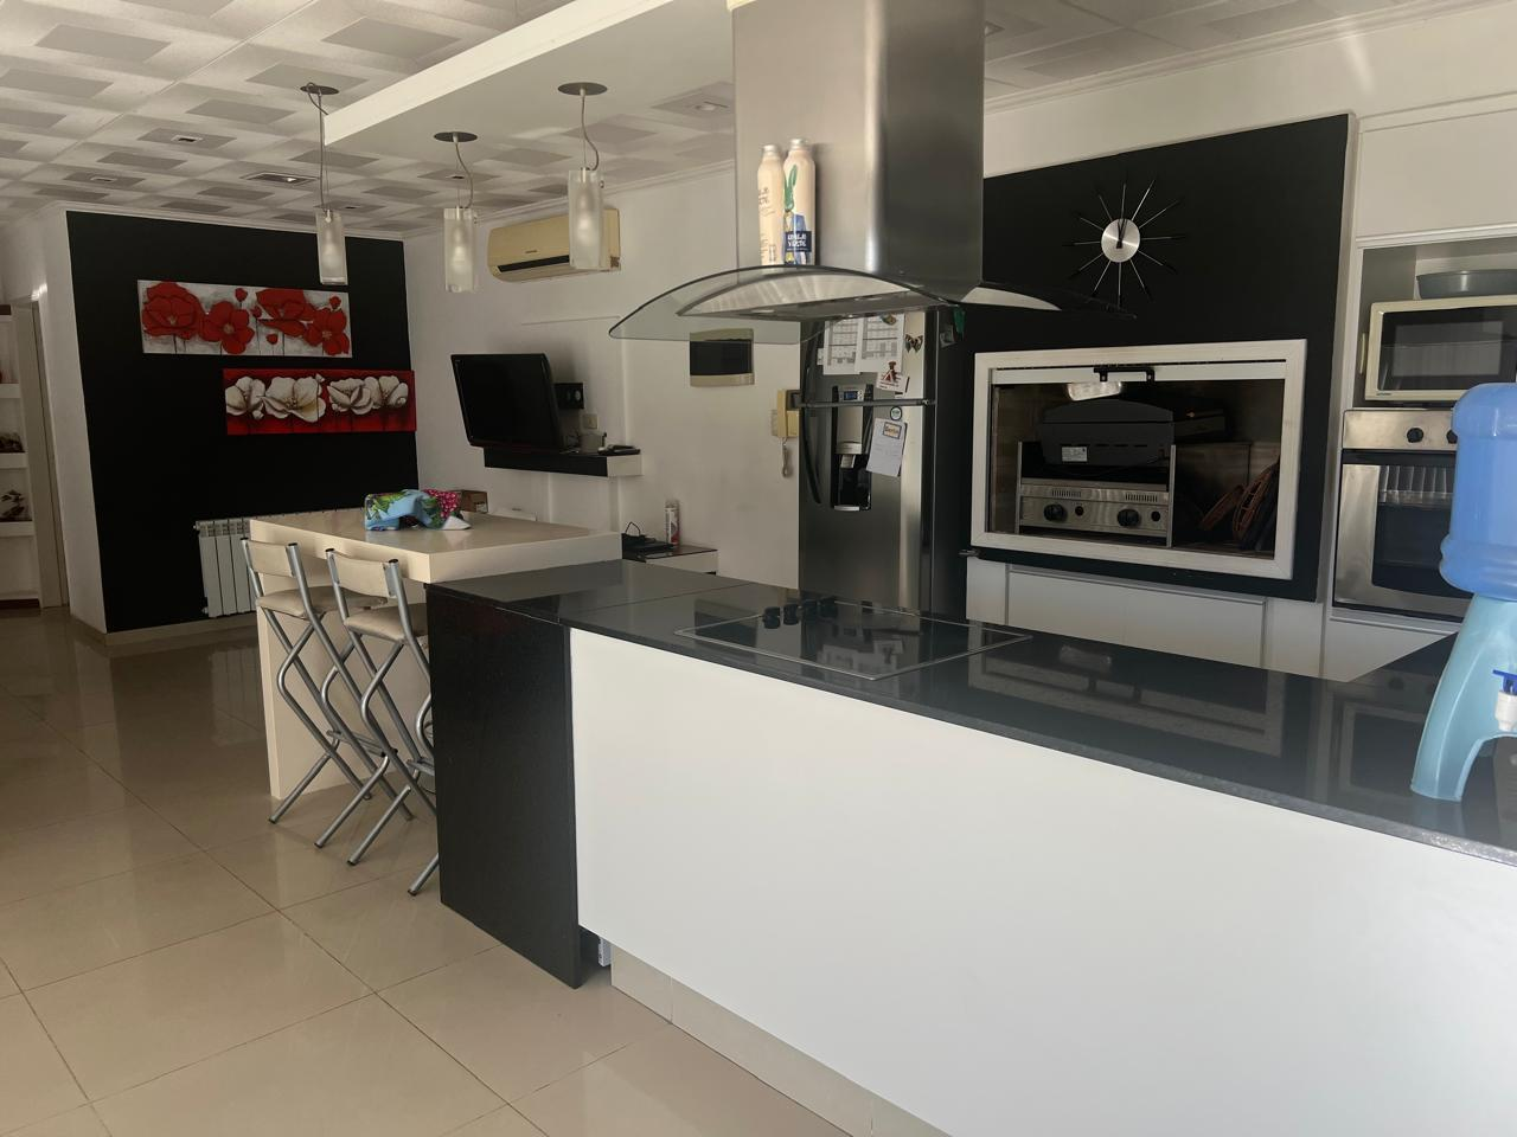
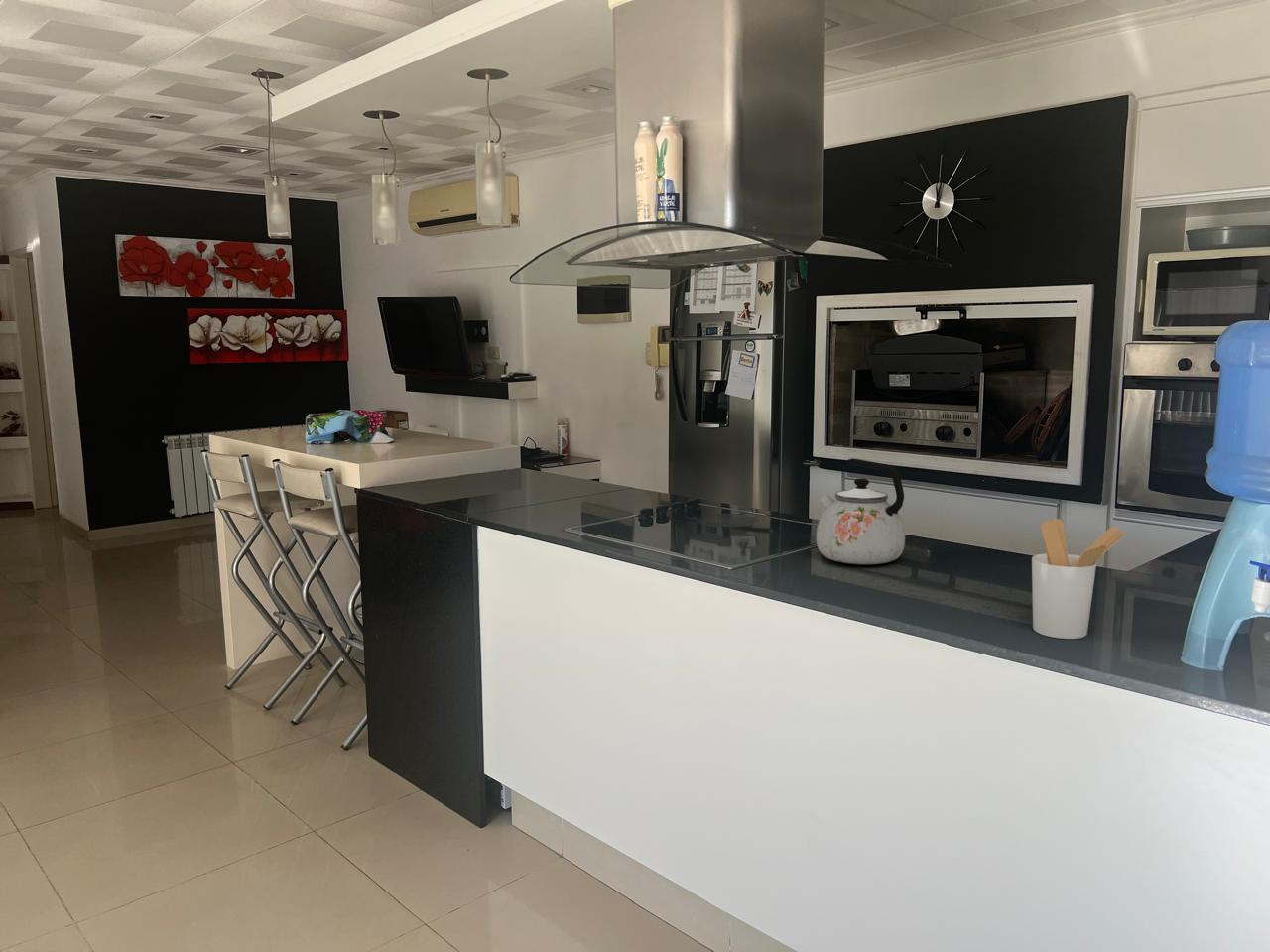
+ kettle (859, 510)
+ utensil holder (1078, 578)
